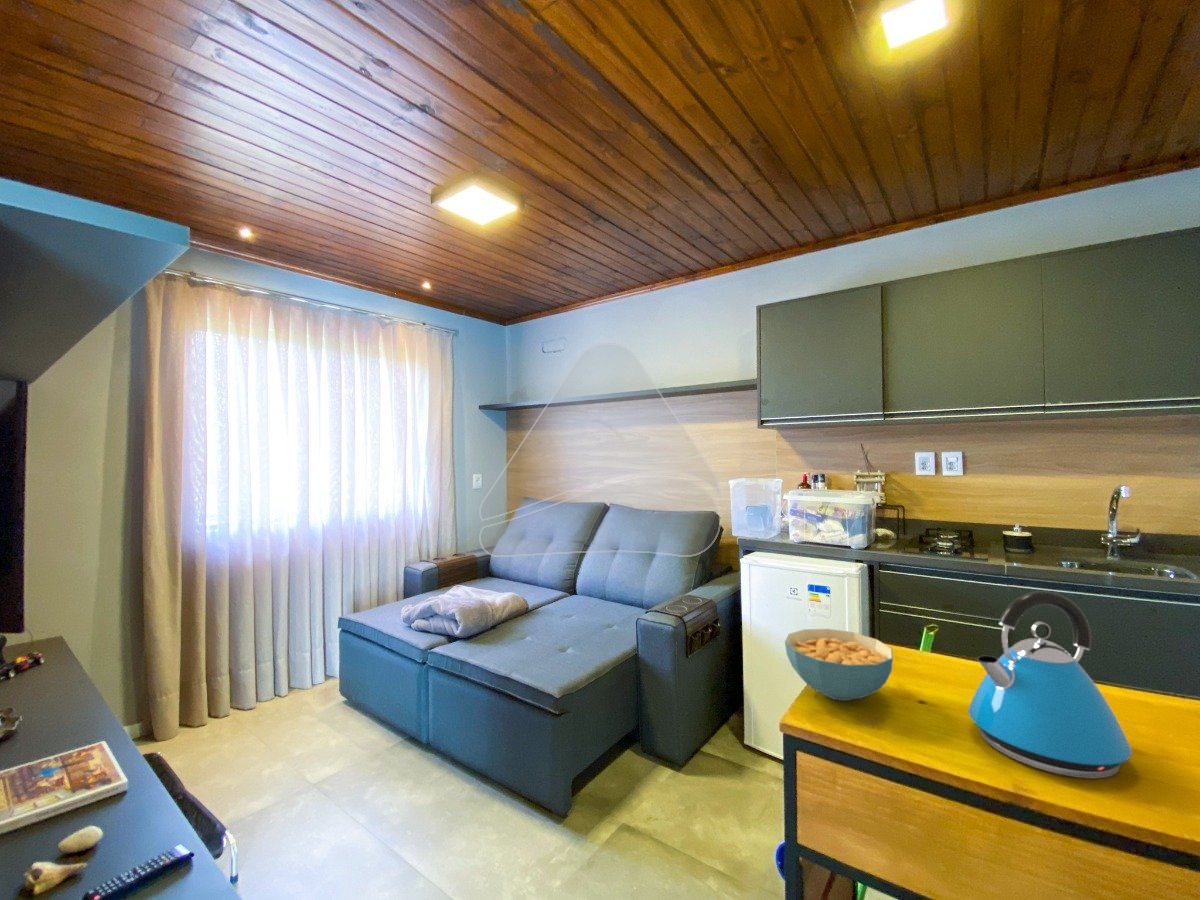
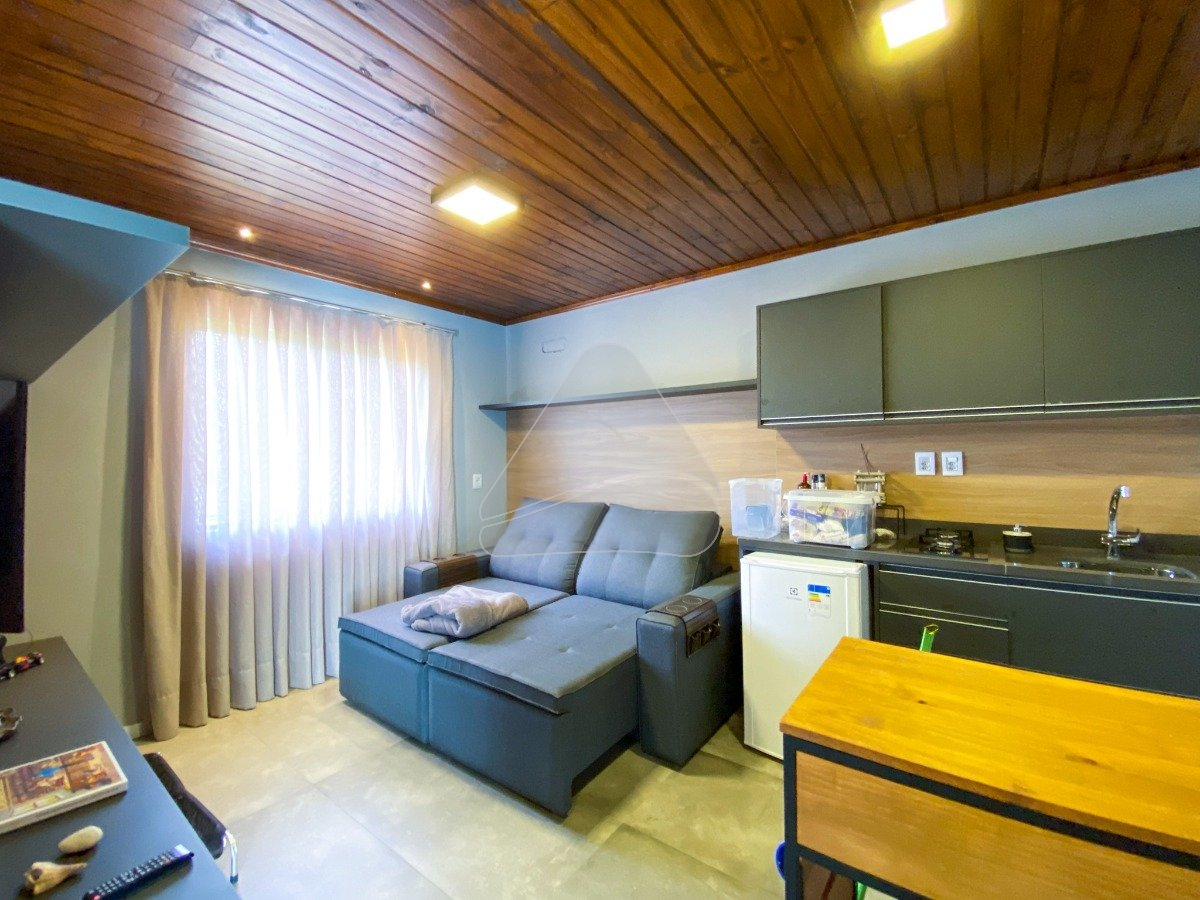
- kettle (1046, 668)
- cereal bowl (837, 669)
